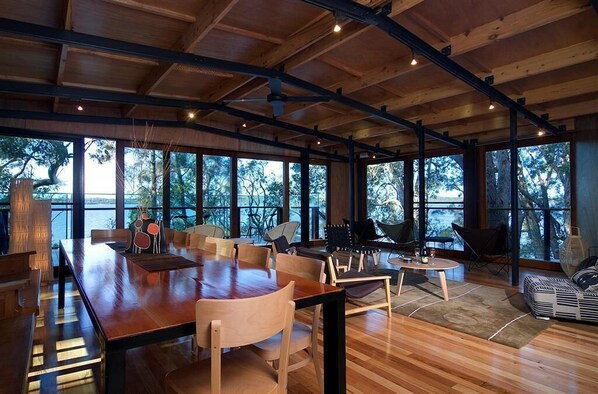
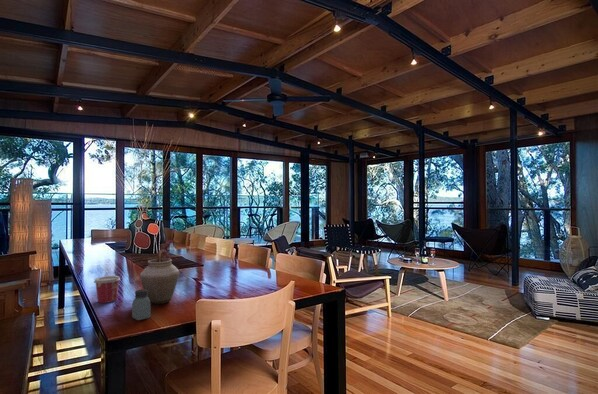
+ saltshaker (141, 304)
+ cup (107, 289)
+ vase (160, 270)
